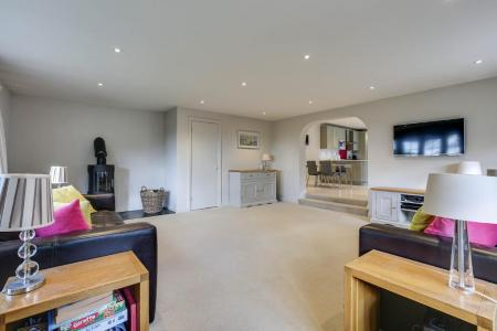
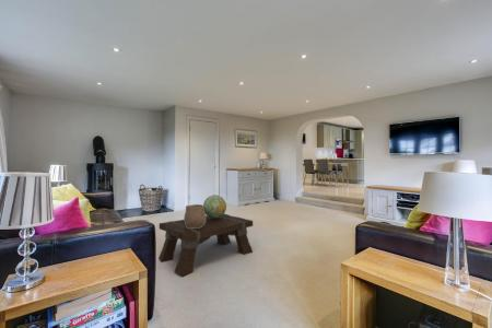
+ coffee table (207, 238)
+ decorative globe (214, 206)
+ ceramic pot (195, 215)
